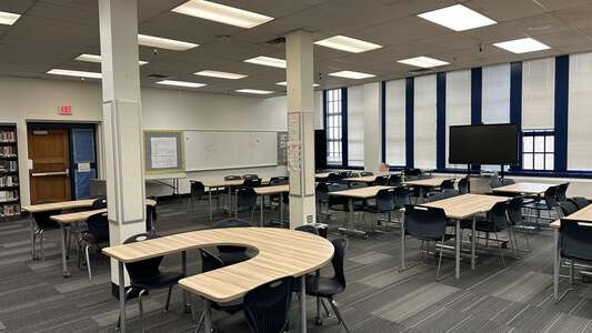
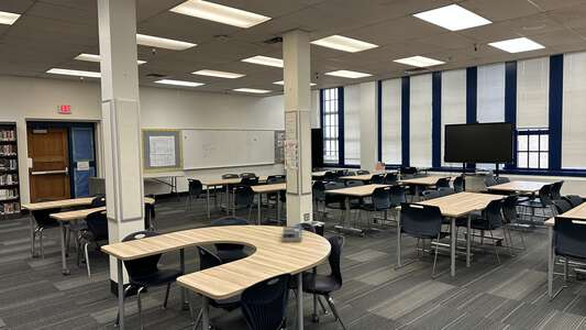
+ desk organizer (292, 230)
